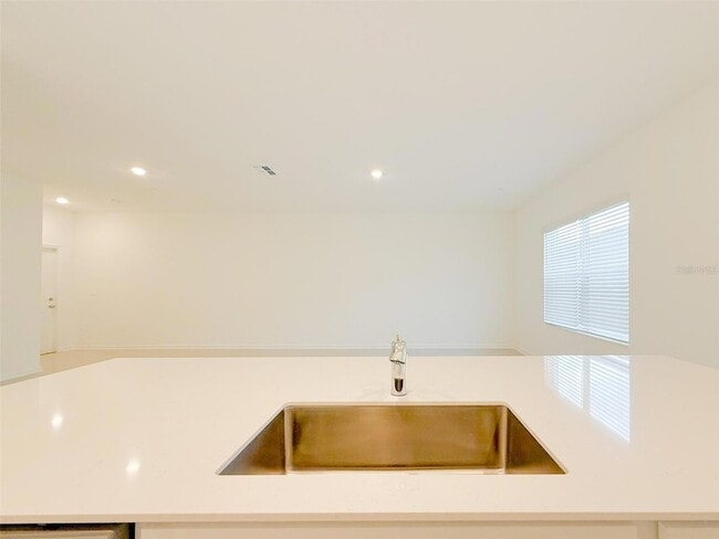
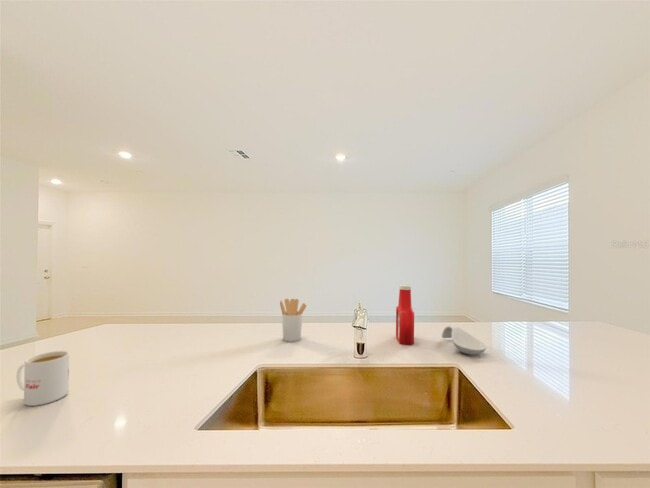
+ mug (40, 377)
+ utensil holder (291, 318)
+ soap bottle (404, 312)
+ spoon rest (460, 338)
